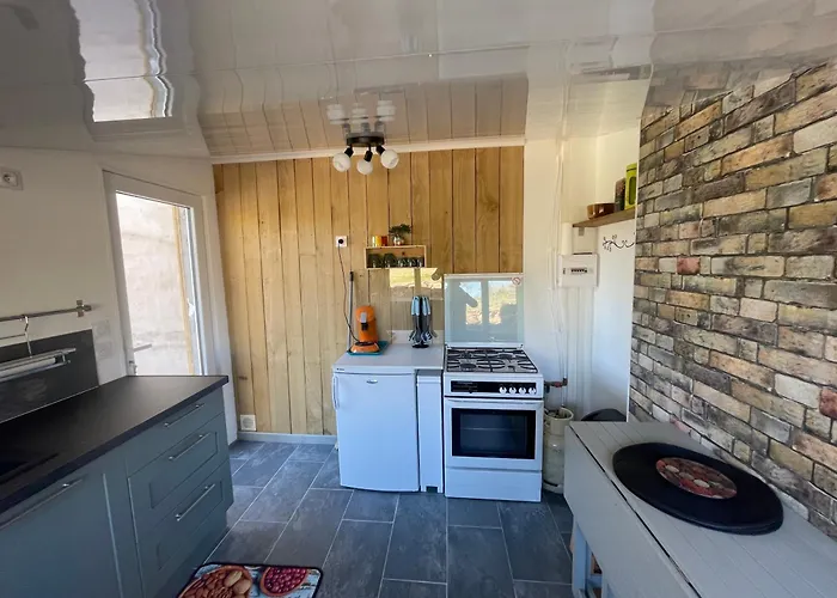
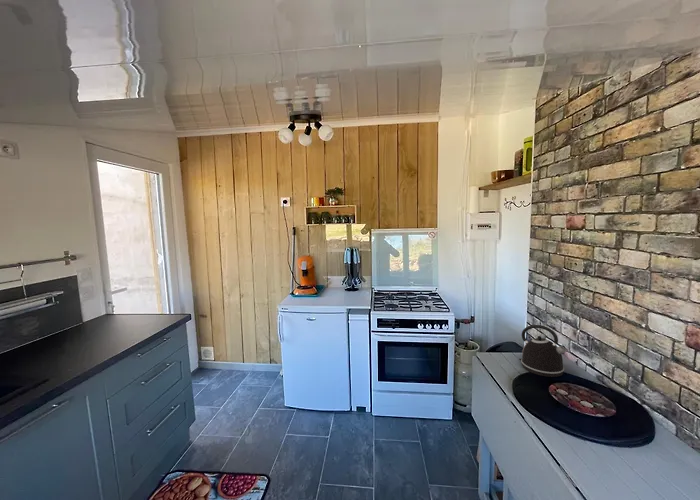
+ kettle (542, 346)
